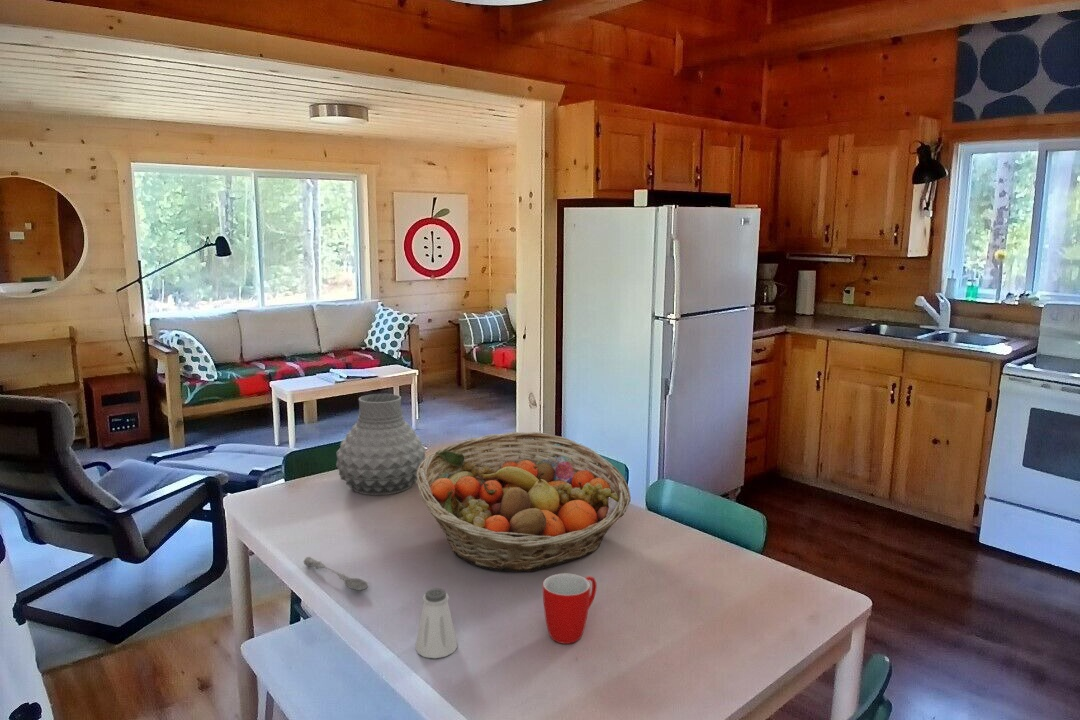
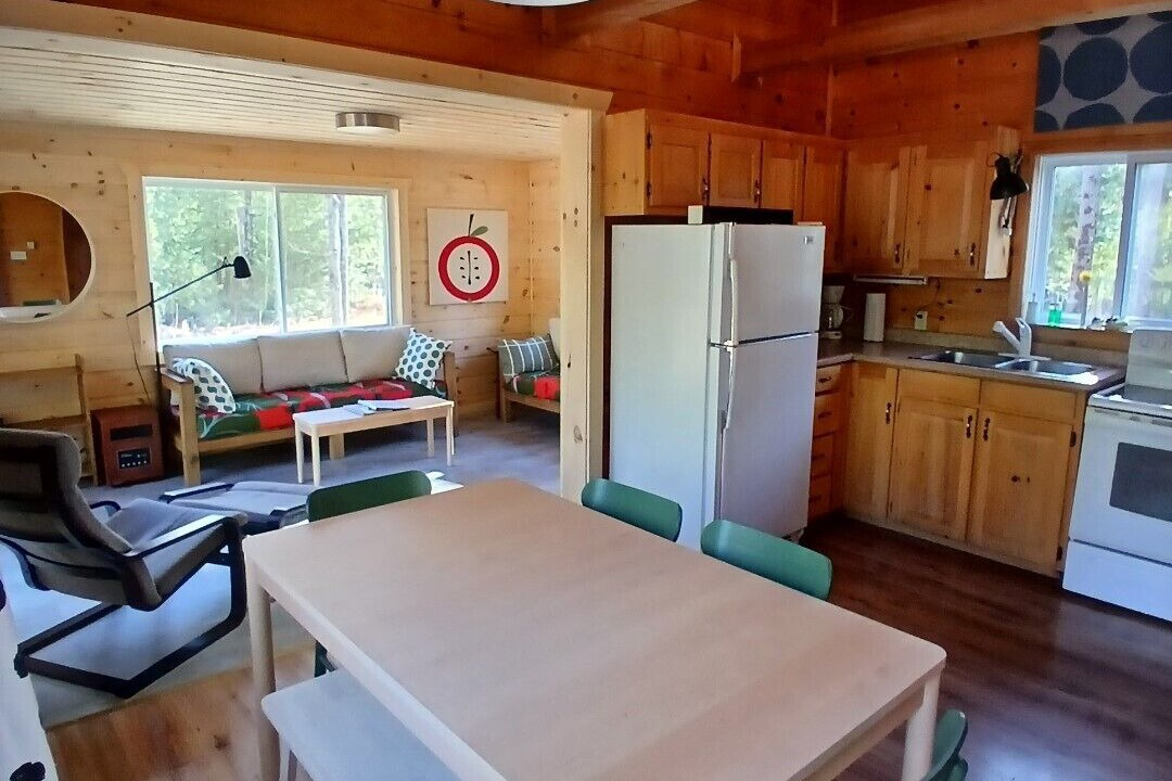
- saltshaker (436, 619)
- vase (381, 441)
- soupspoon (335, 573)
- fruit basket (524, 497)
- mug (572, 606)
